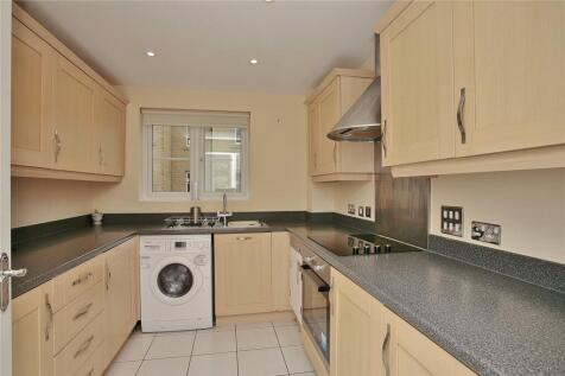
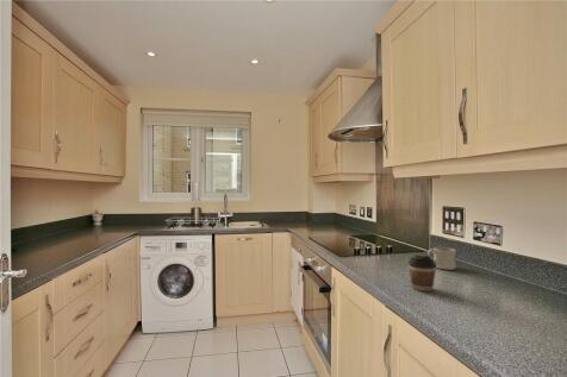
+ mug (441, 258)
+ coffee cup (422, 271)
